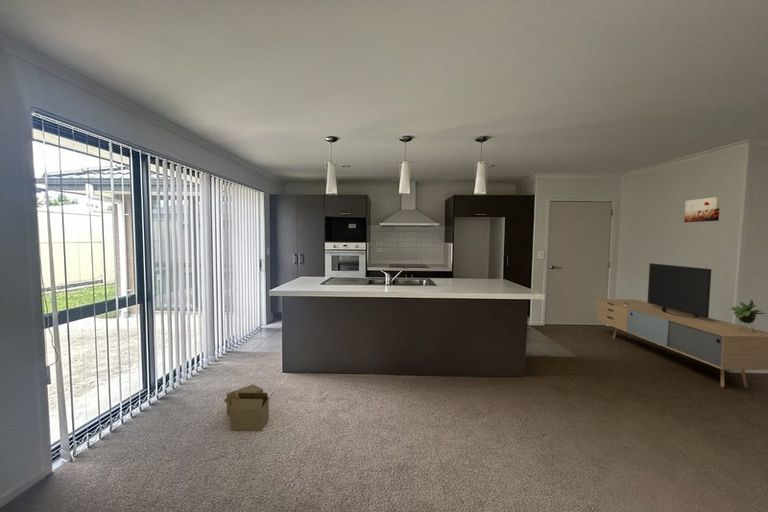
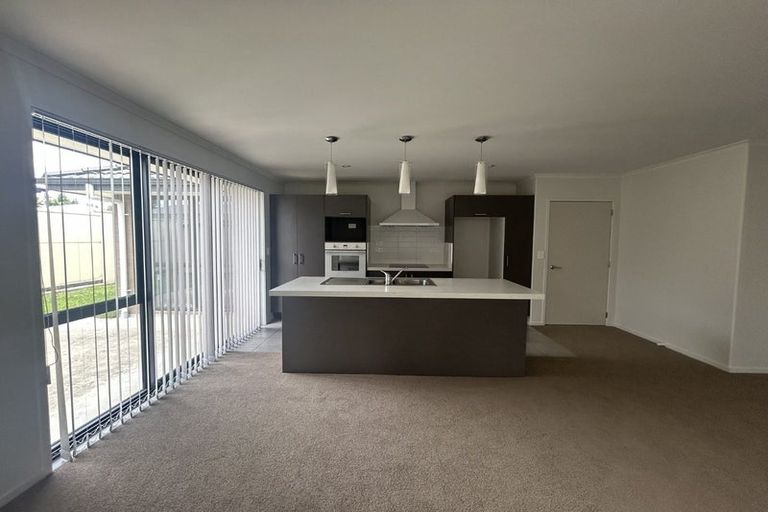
- media console (671, 312)
- cardboard box (248, 406)
- wall art (701, 210)
